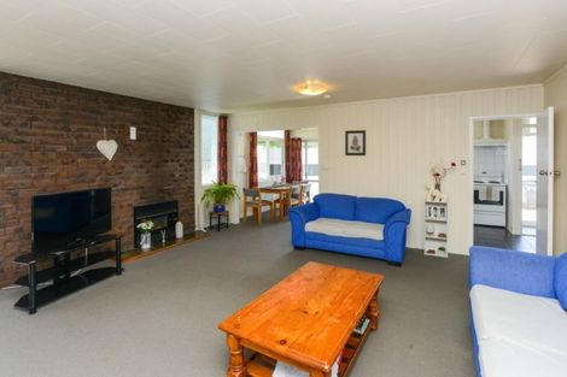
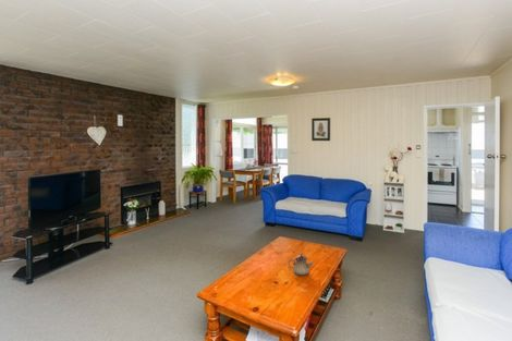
+ teapot (300, 263)
